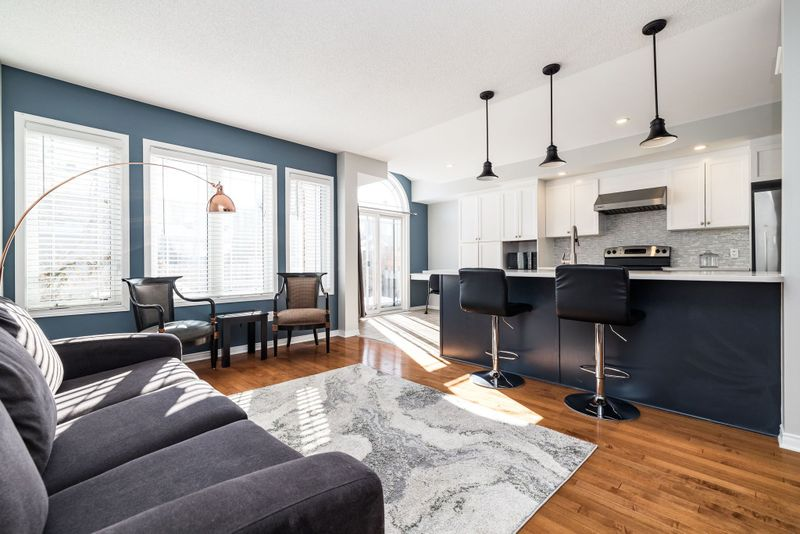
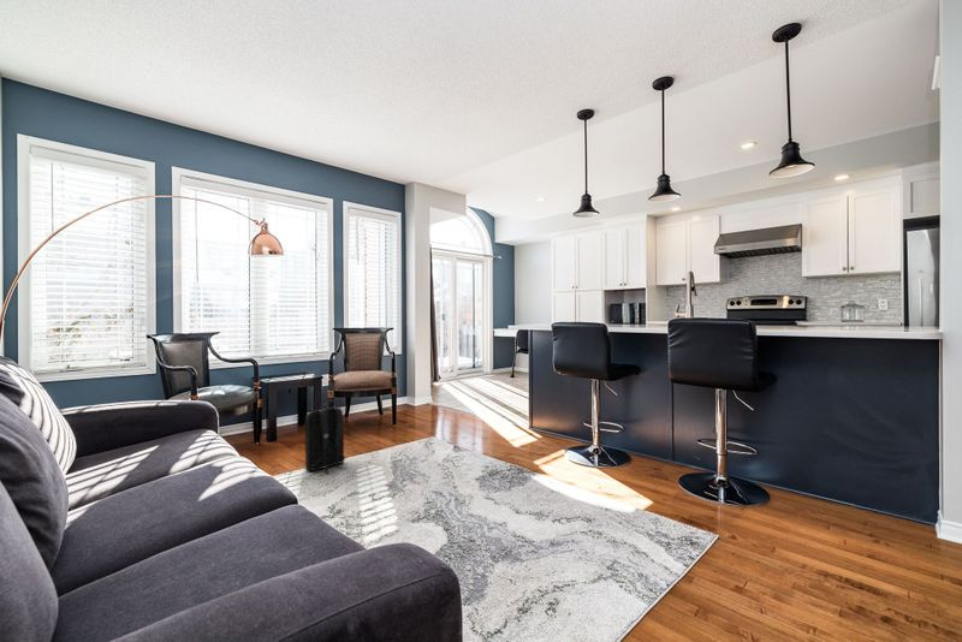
+ backpack (328, 435)
